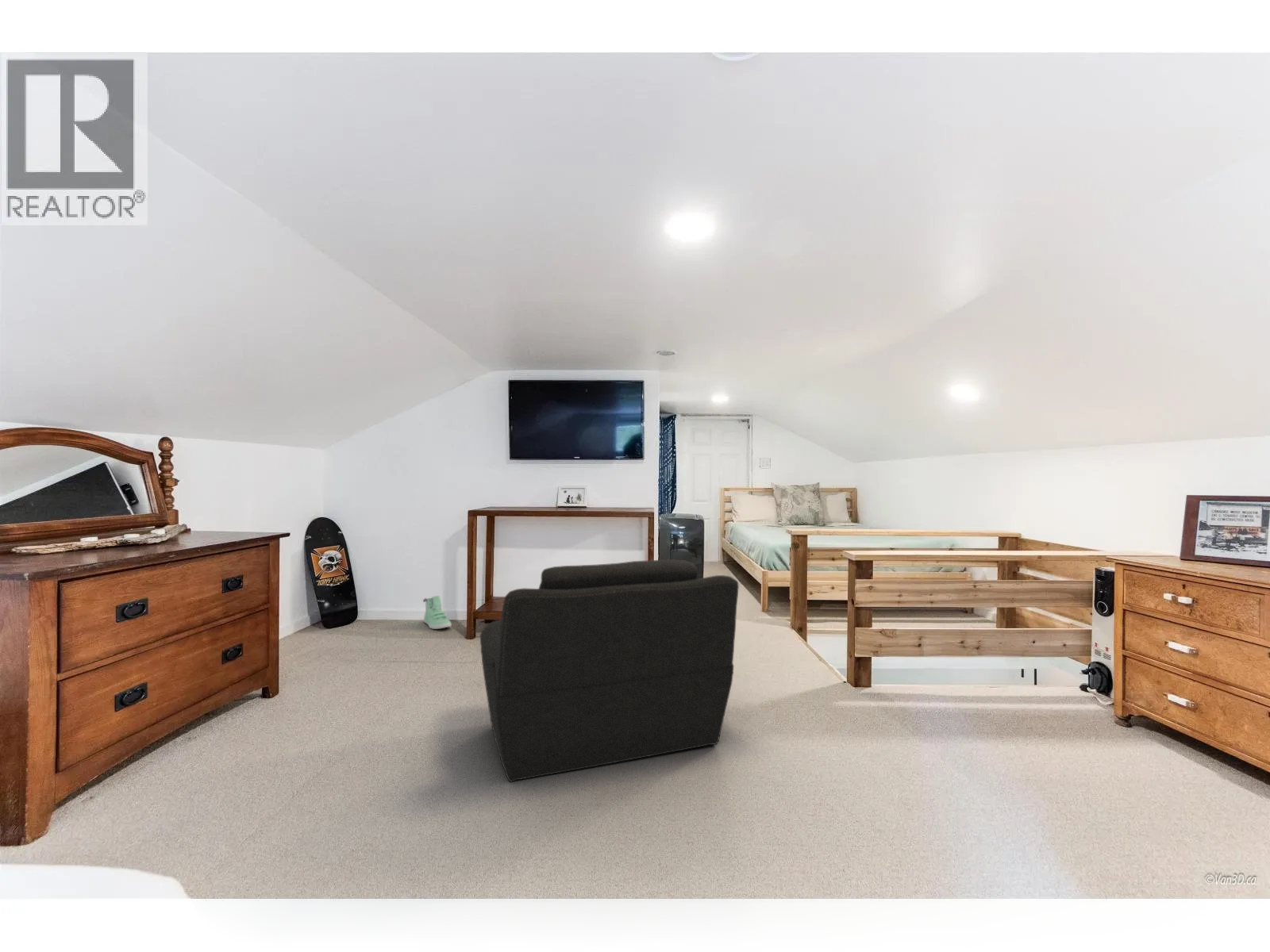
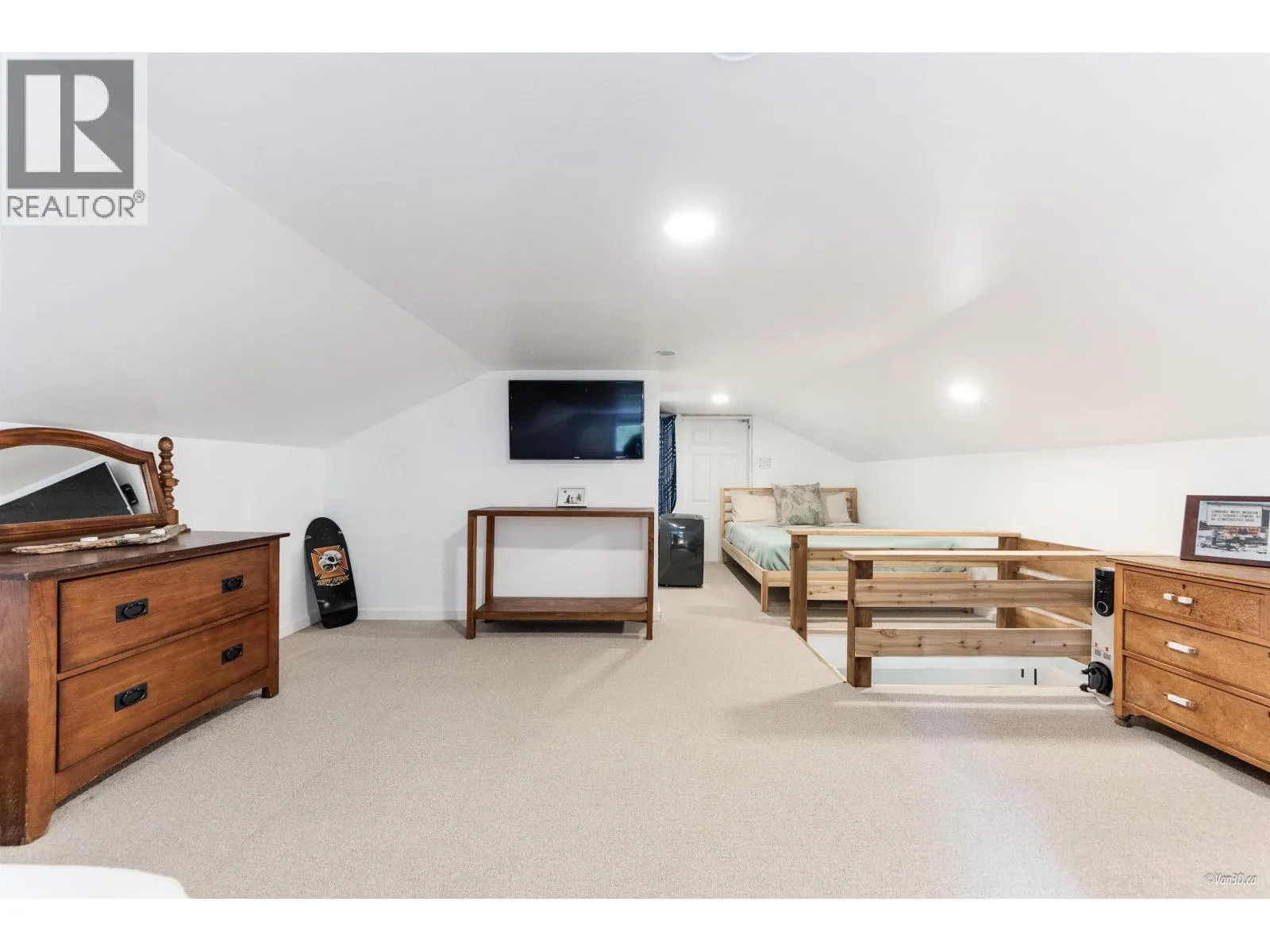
- armchair (604, 647)
- sneaker (437, 611)
